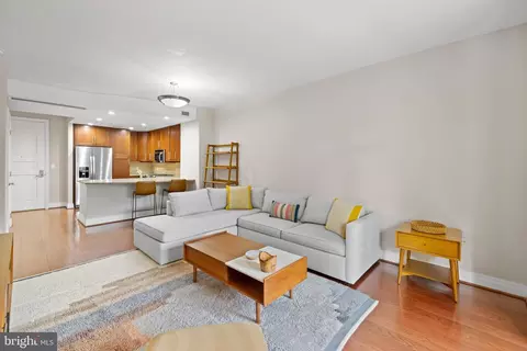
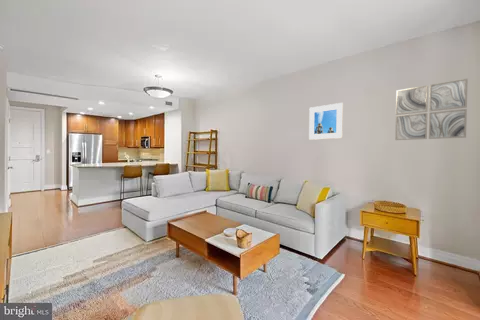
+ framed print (325, 122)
+ wall art (427, 111)
